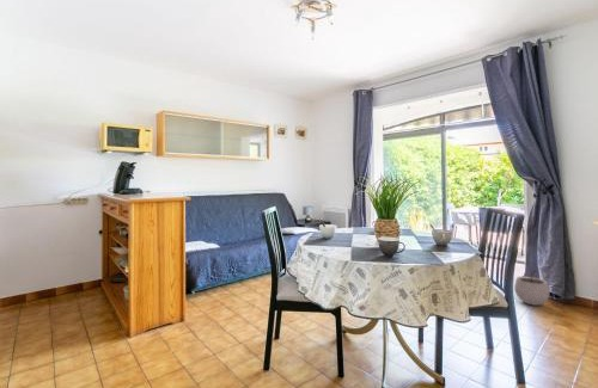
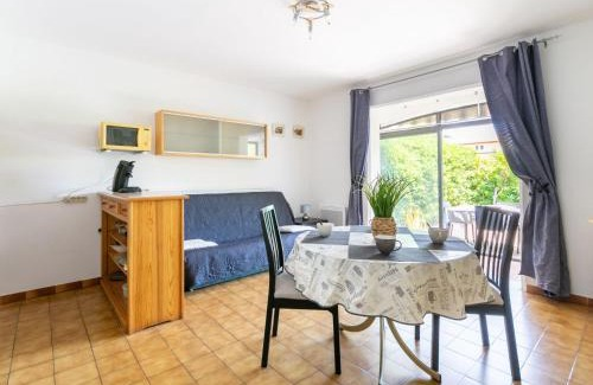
- plant pot (531, 287)
